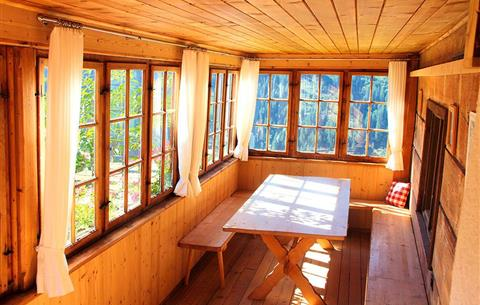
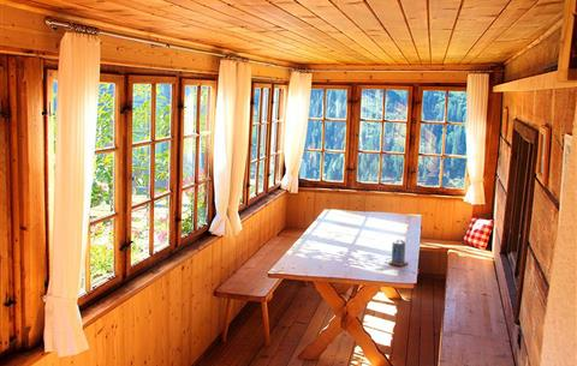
+ candle (399, 251)
